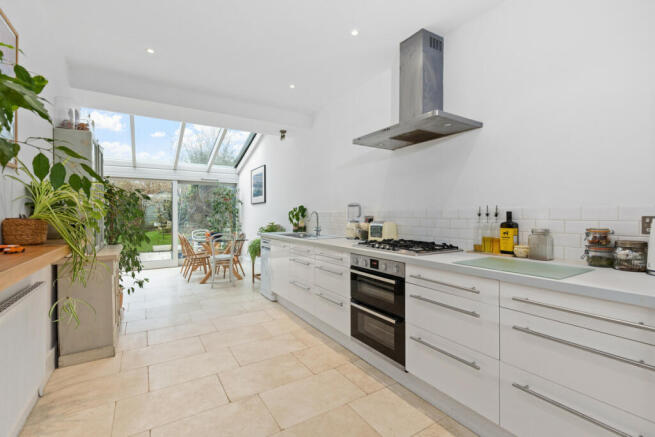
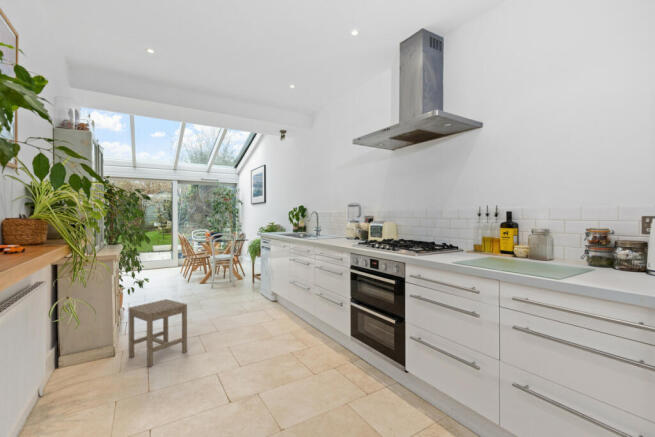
+ stool (158, 332)
